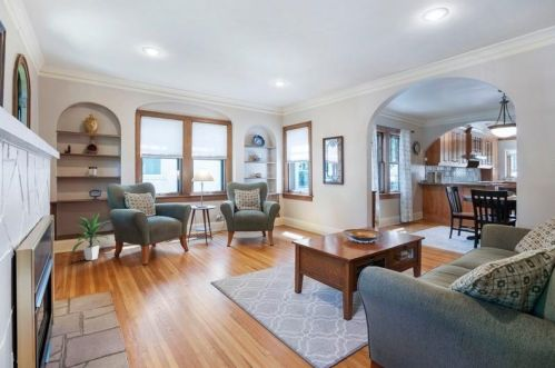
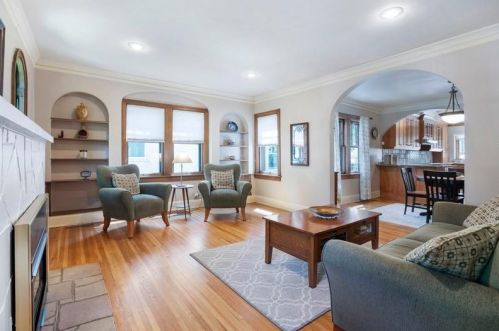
- indoor plant (89, 235)
